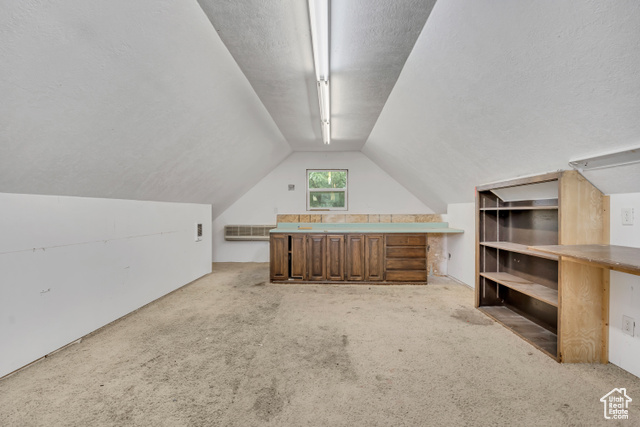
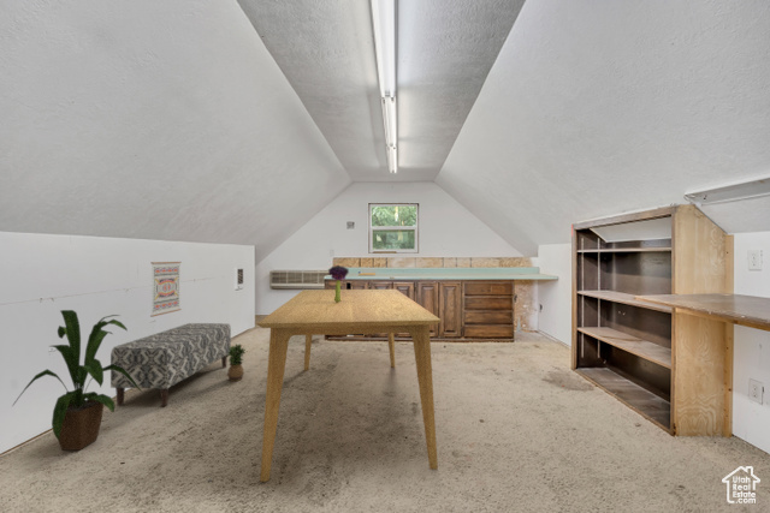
+ dining table (350, 333)
+ bouquet (338, 284)
+ bench (179, 358)
+ house plant (93, 370)
+ wall art (166, 287)
+ potted plant (236, 360)
